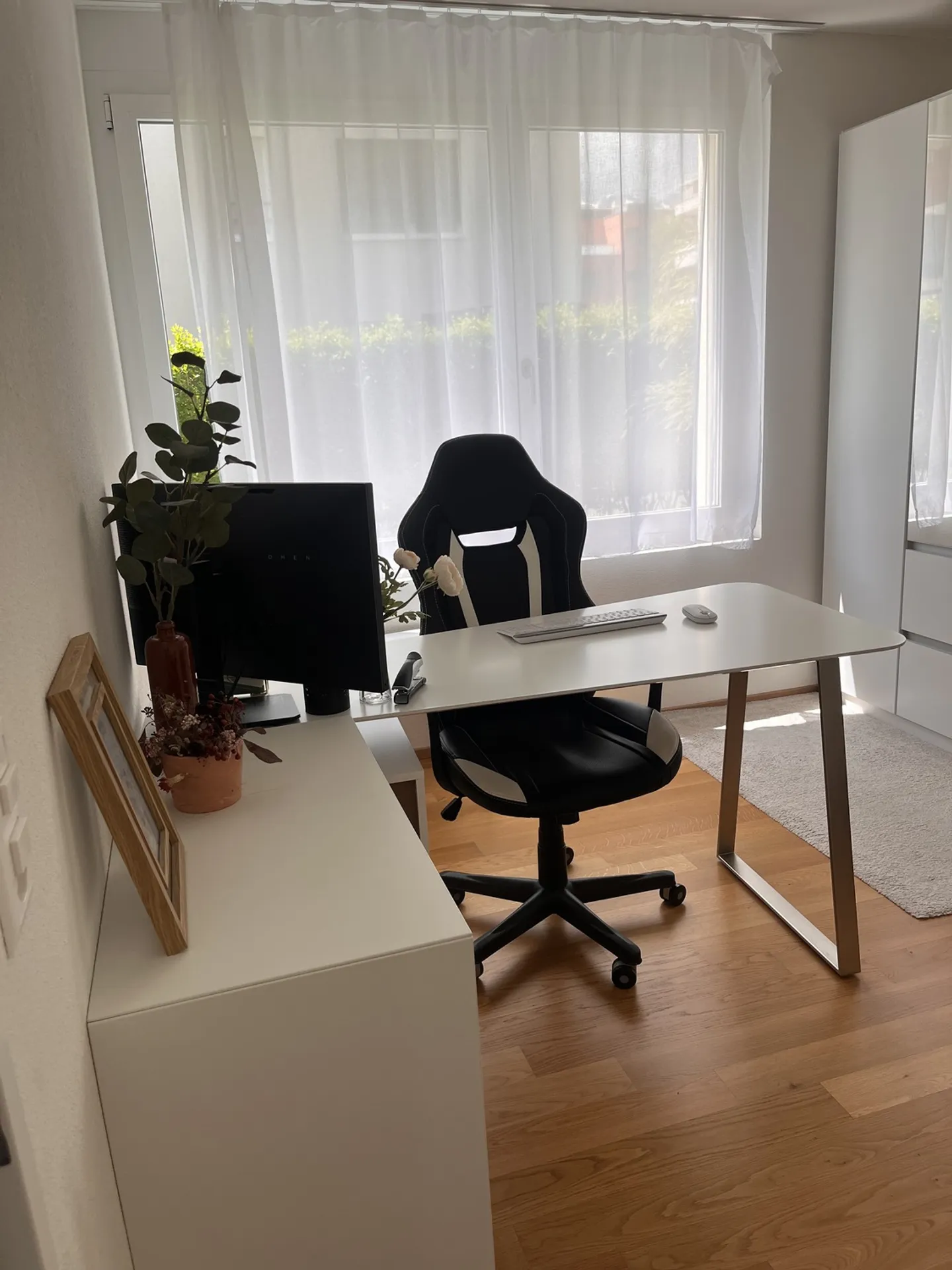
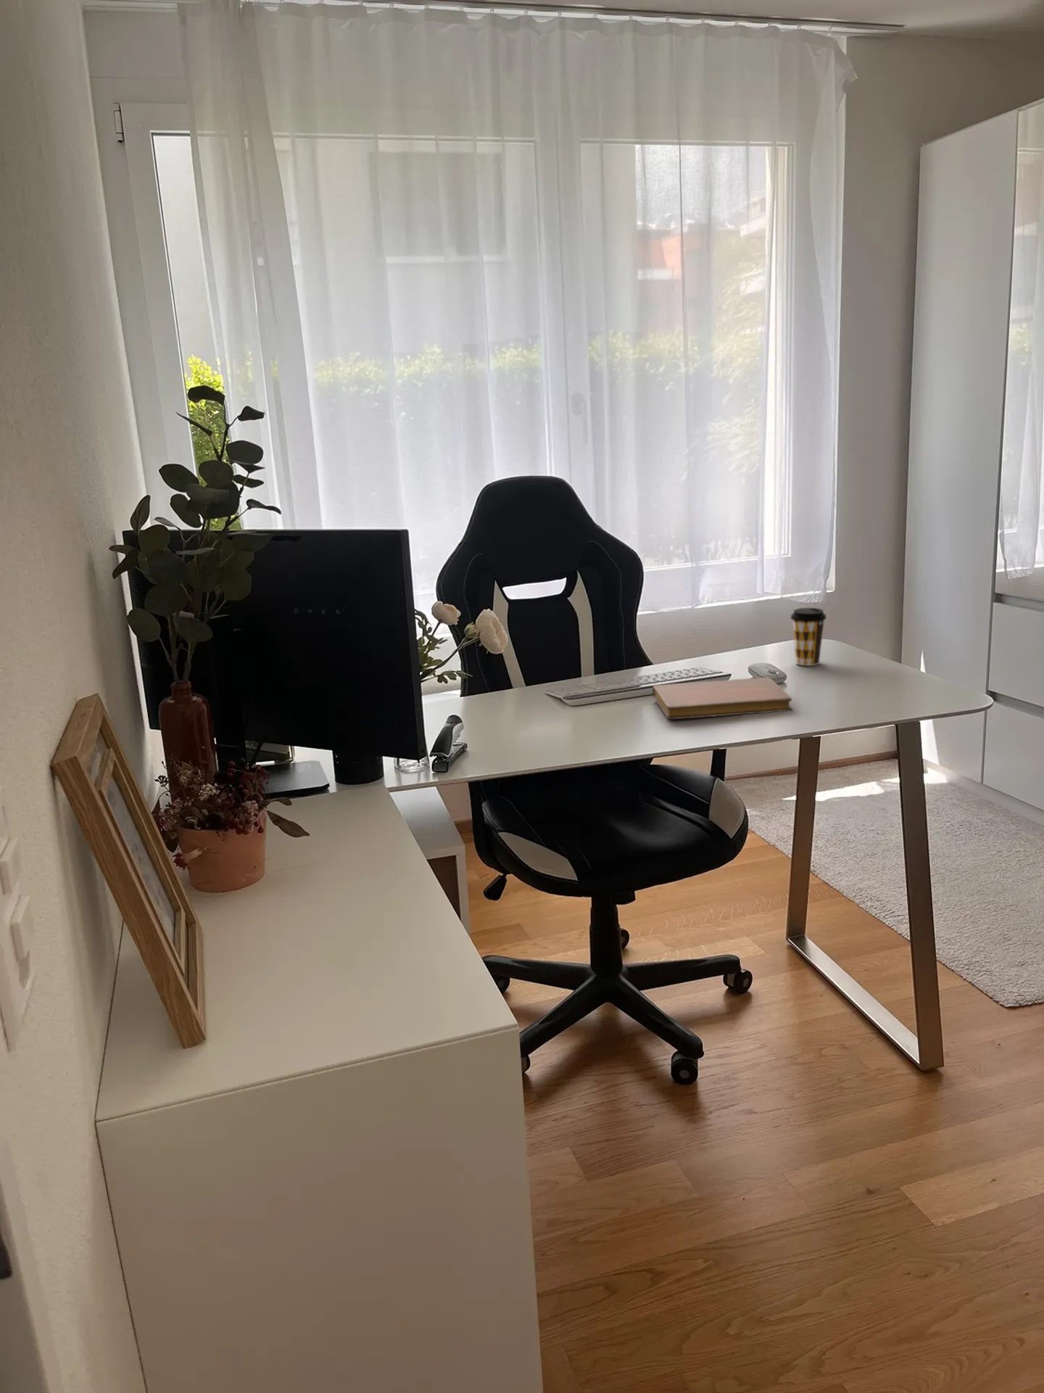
+ notebook (719, 696)
+ coffee cup (807, 636)
